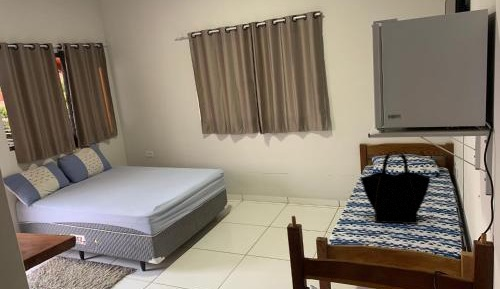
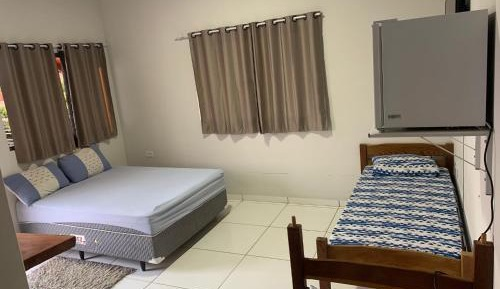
- tote bag (394, 187)
